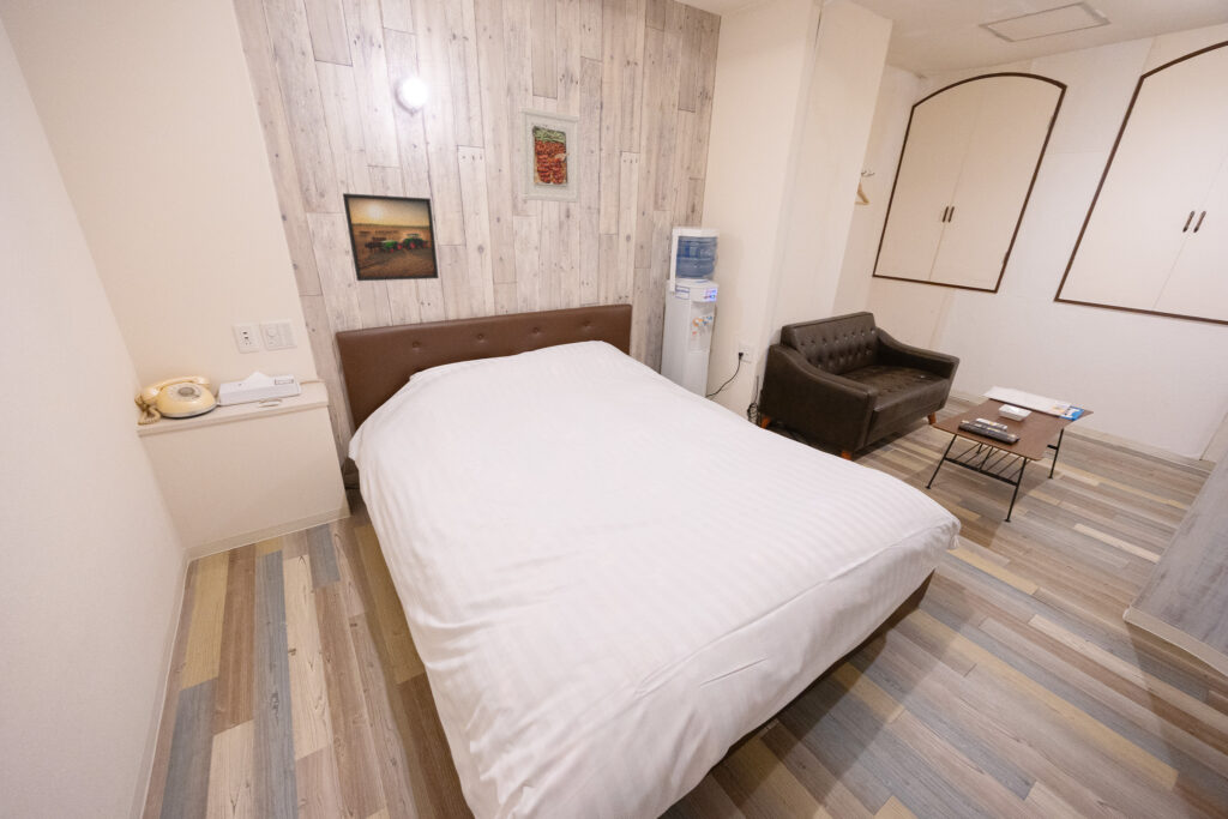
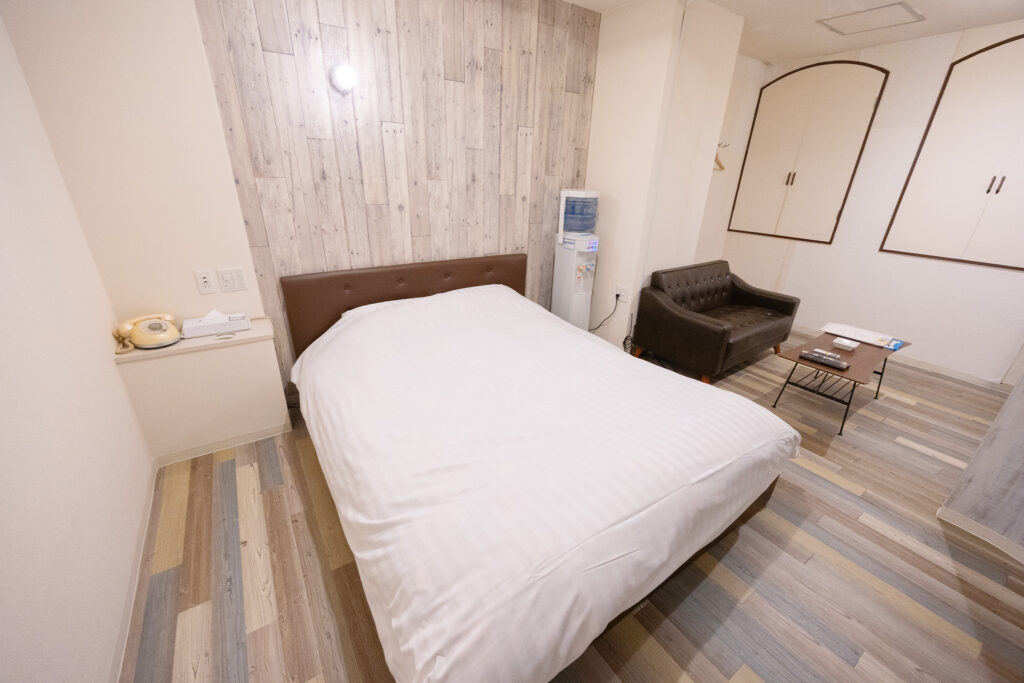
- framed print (550, 157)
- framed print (393, 239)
